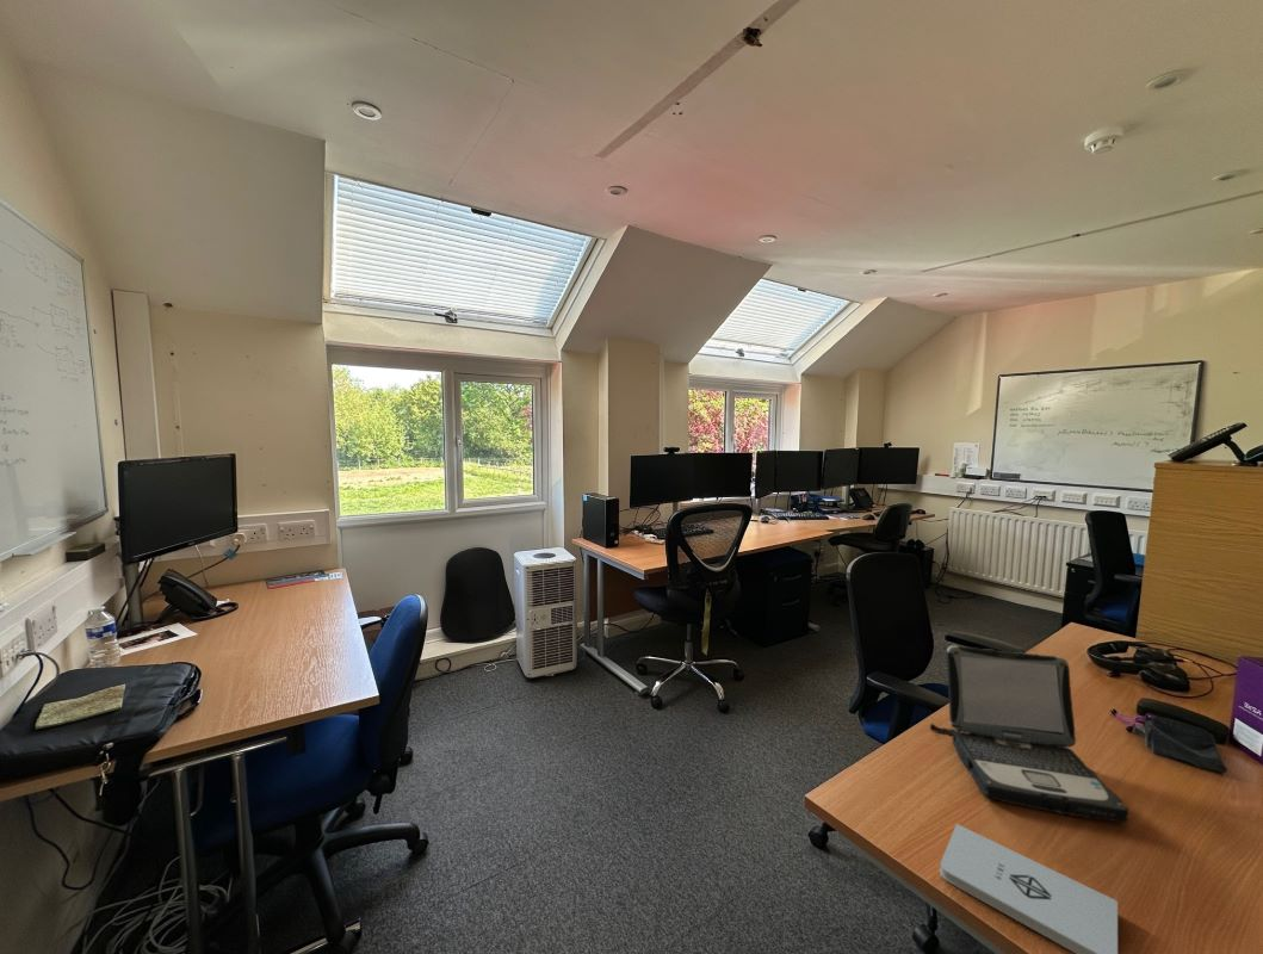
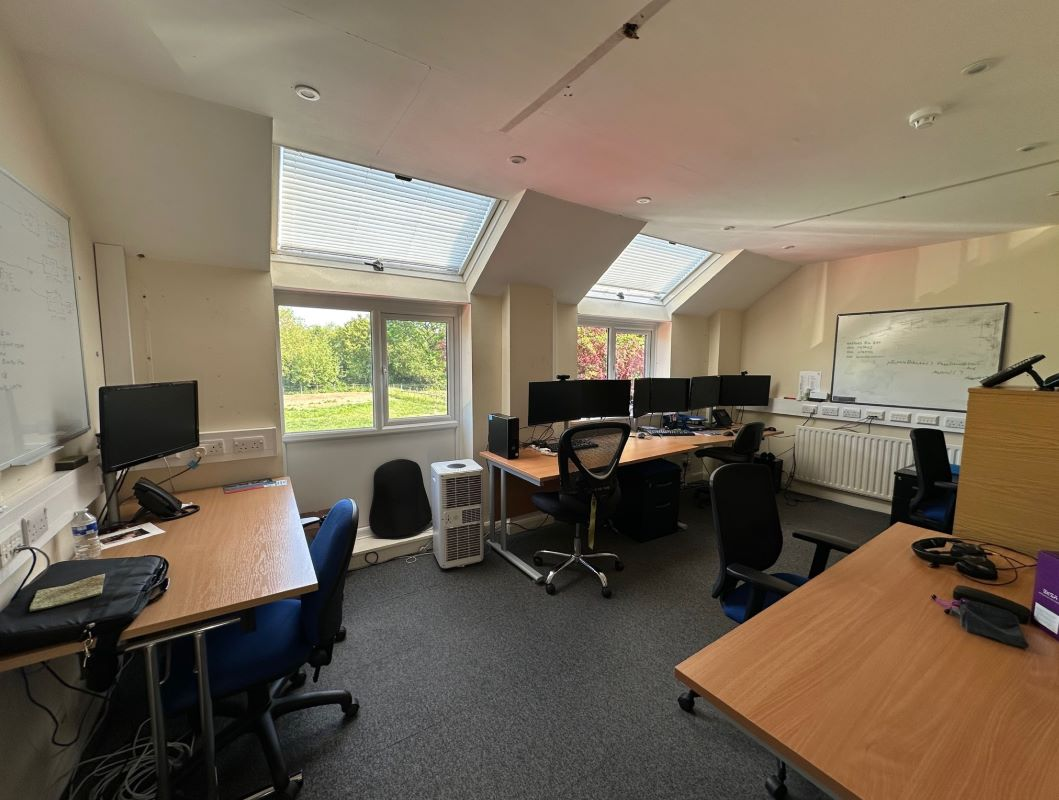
- notepad (1023, 887)
- laptop (1022, 720)
